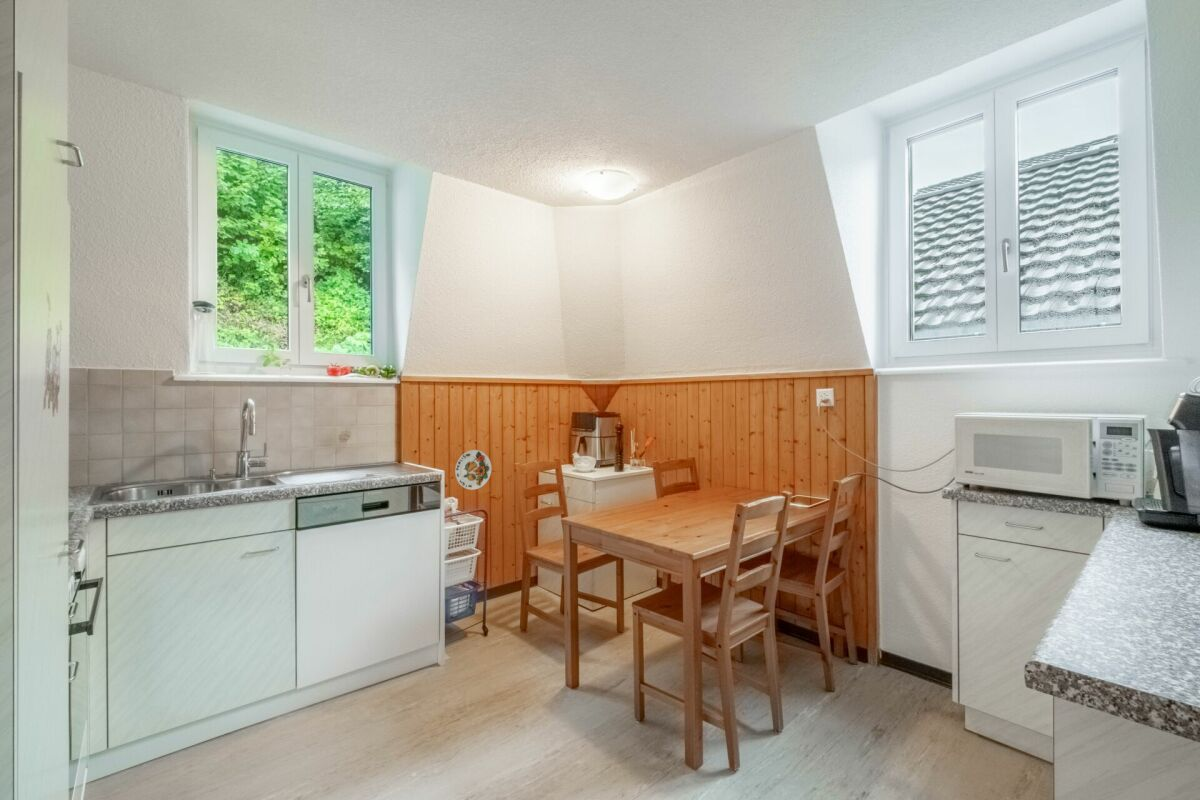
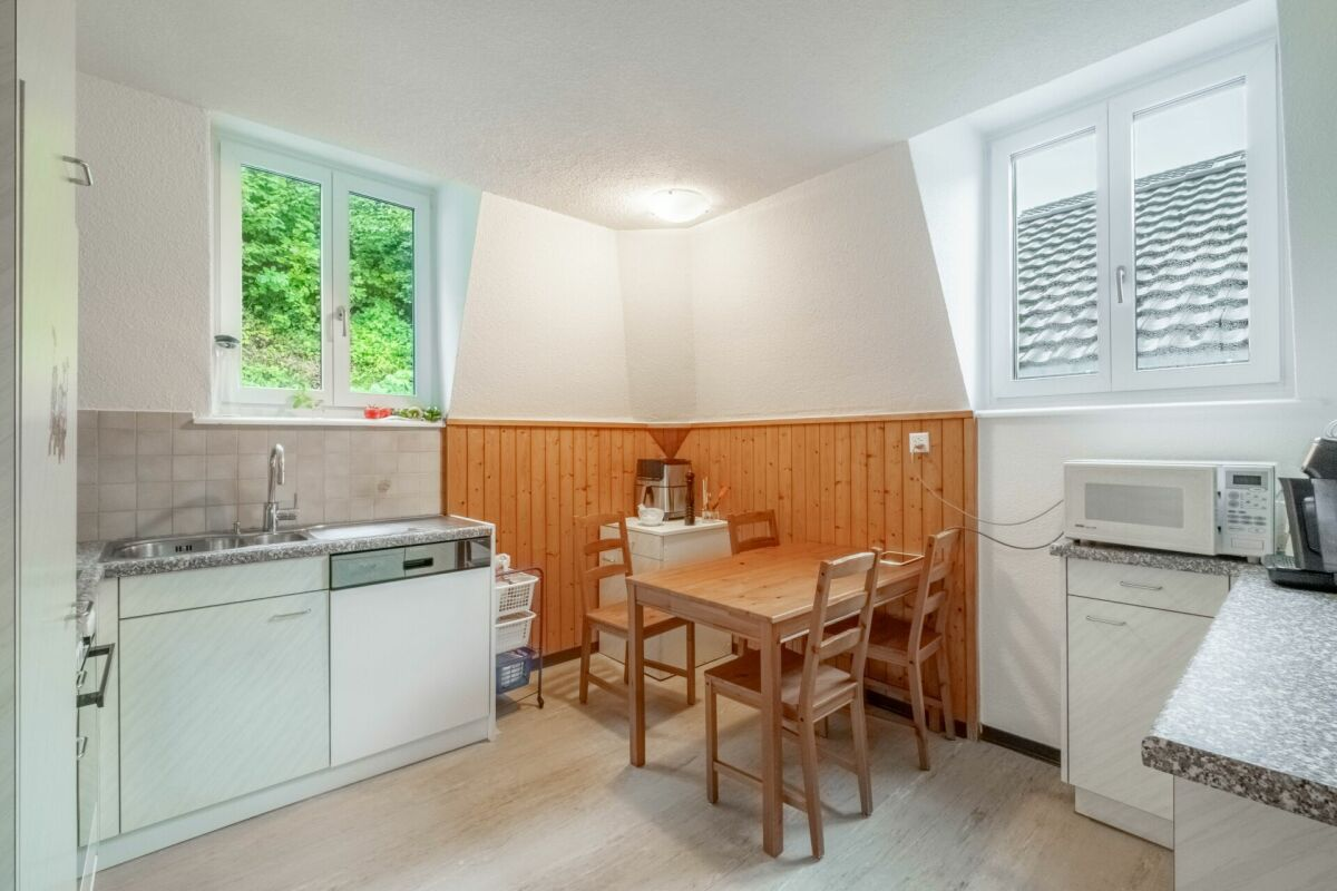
- decorative plate (473, 469)
